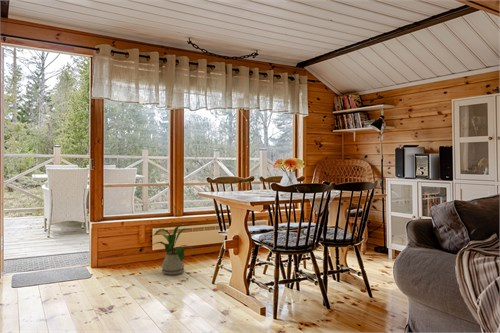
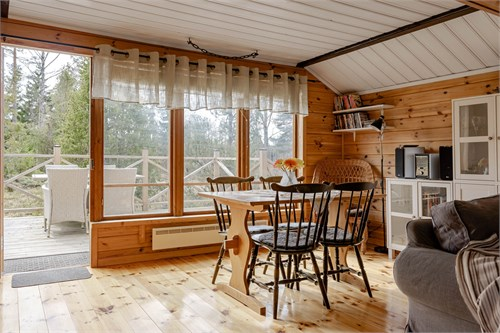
- house plant (172, 246)
